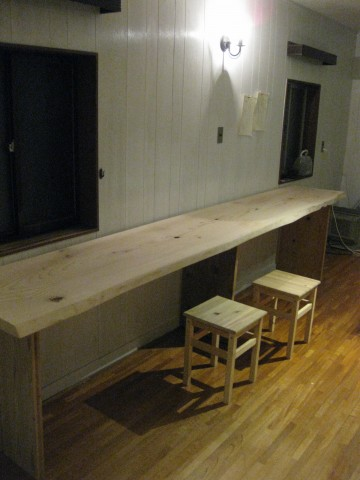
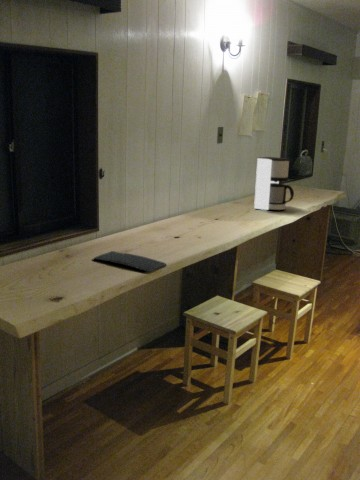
+ keyboard (129, 259)
+ coffee maker (276, 184)
